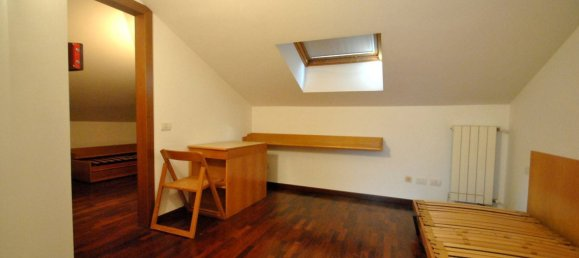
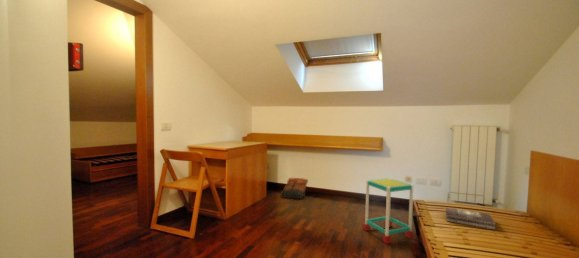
+ first aid kit (468, 217)
+ backpack (297, 186)
+ side table (388, 208)
